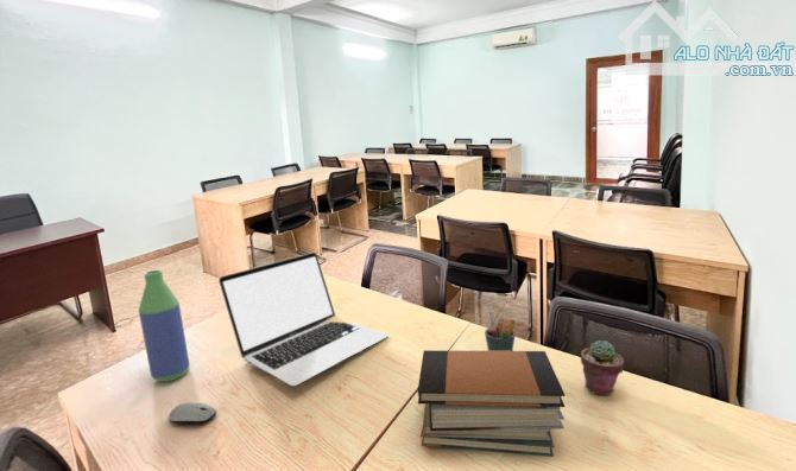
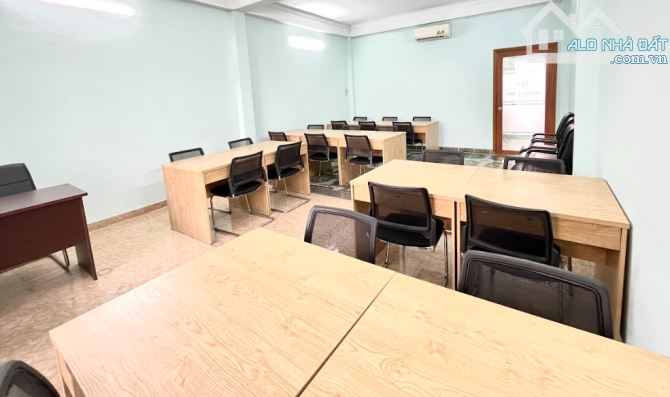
- bottle (162, 324)
- computer mouse (191, 410)
- book stack (486, 399)
- potted succulent (601, 365)
- pen holder (500, 338)
- laptop (307, 308)
